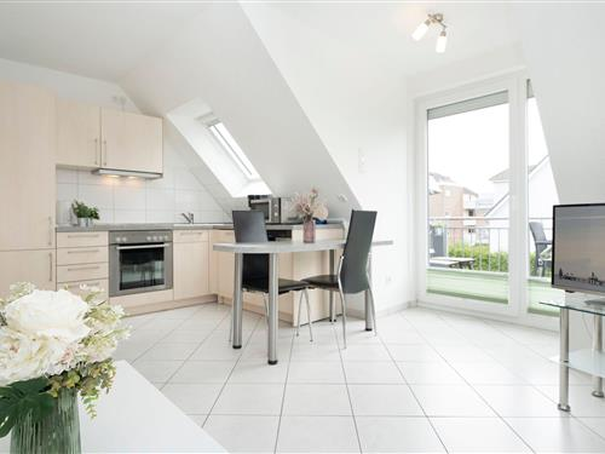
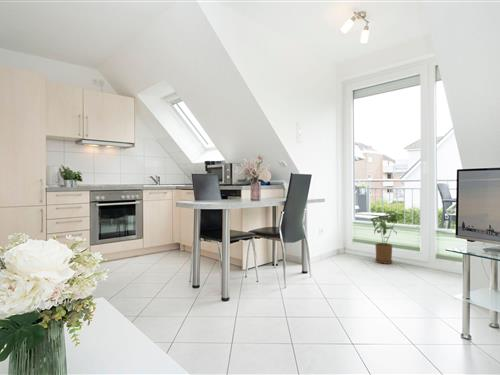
+ house plant (385, 237)
